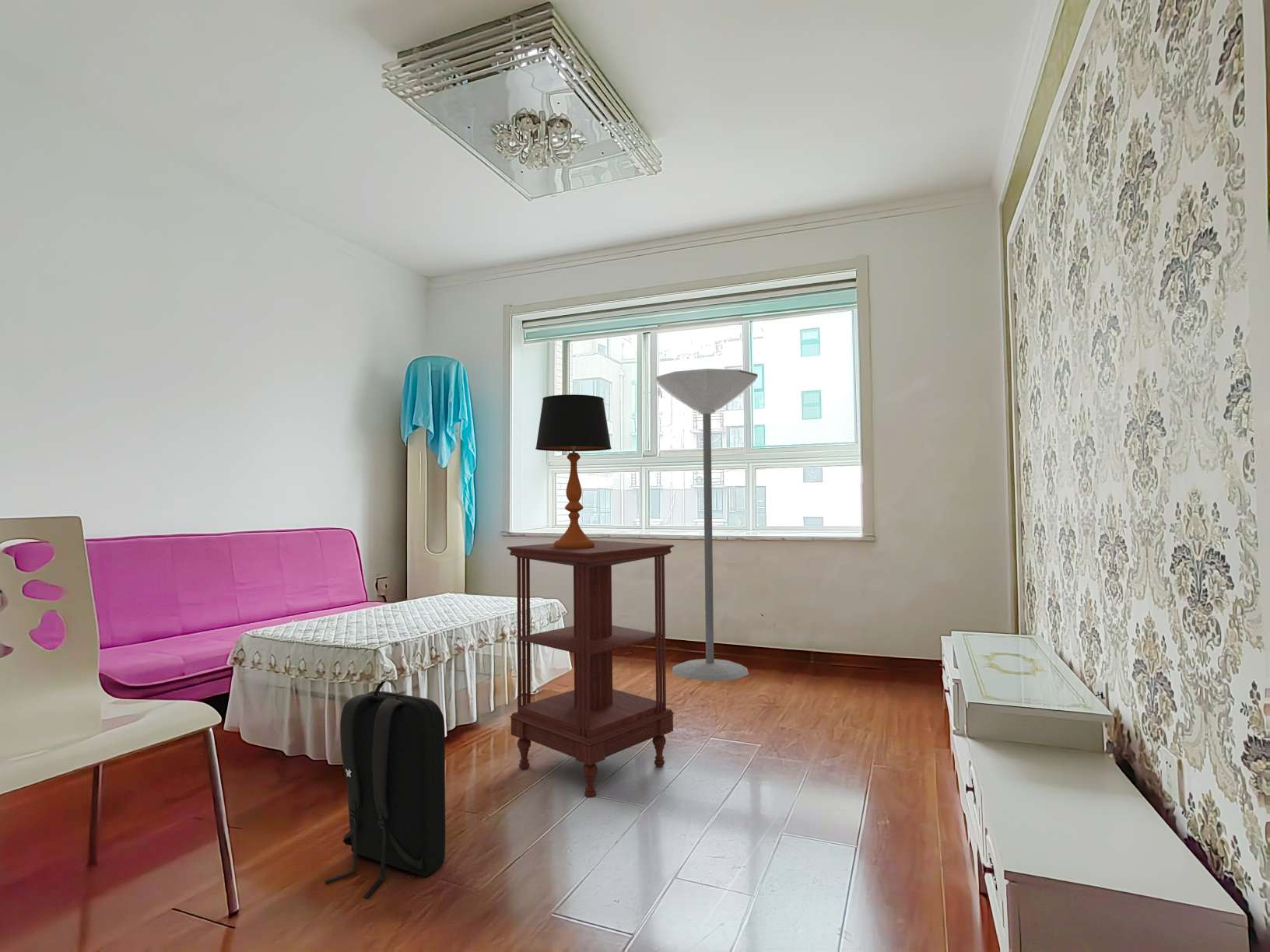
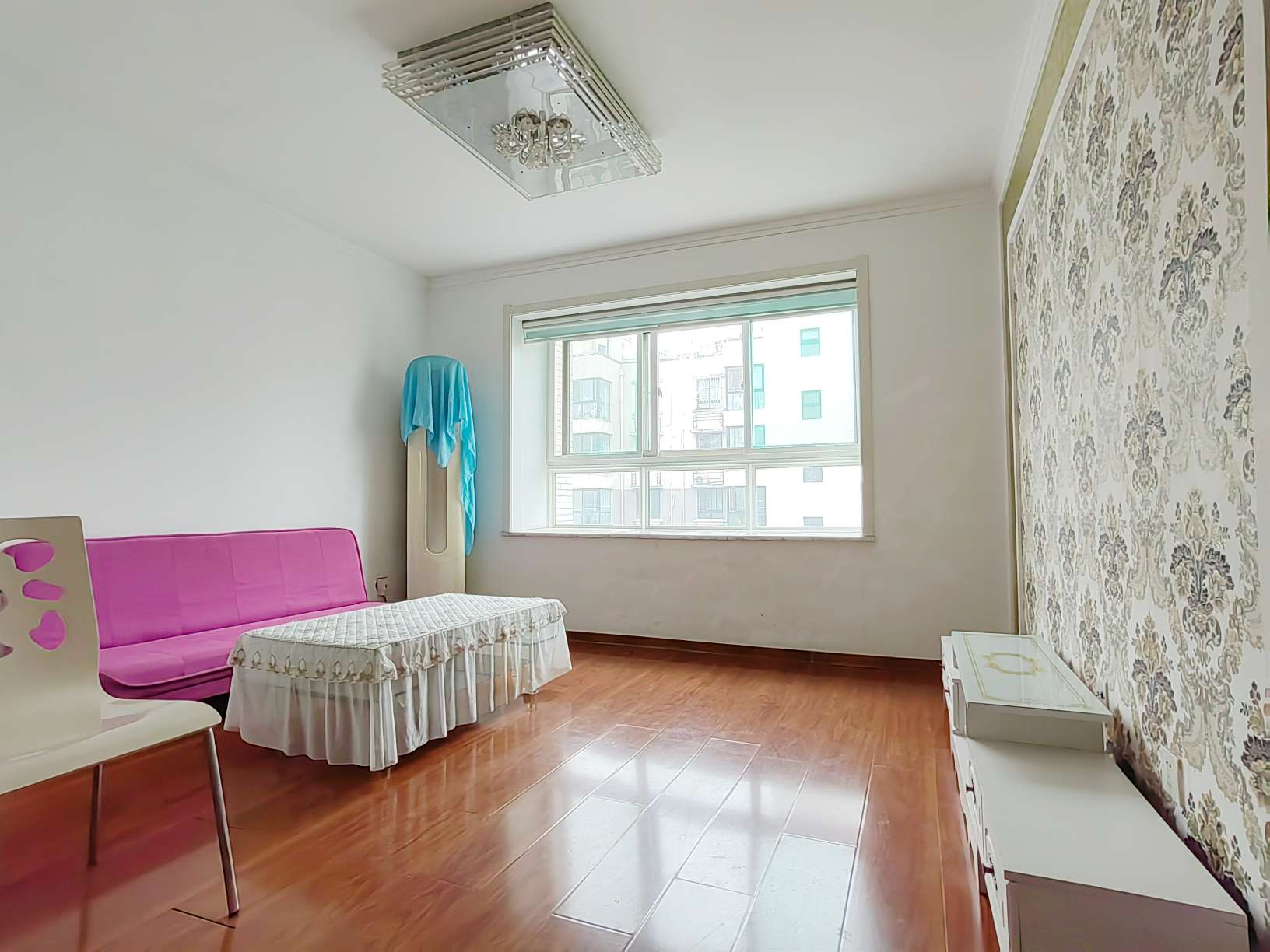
- side table (591, 656)
- floor lamp (708, 523)
- table lamp (574, 472)
- backpack (381, 775)
